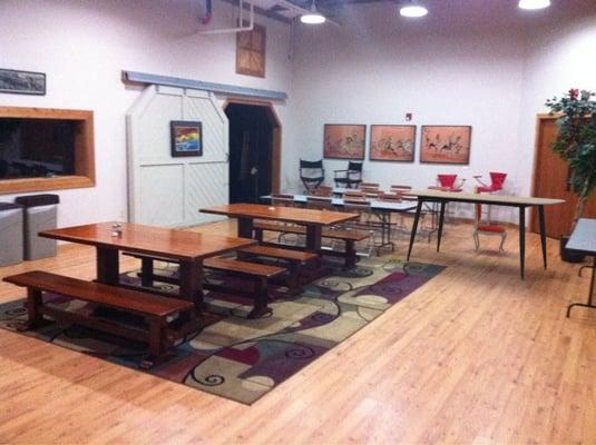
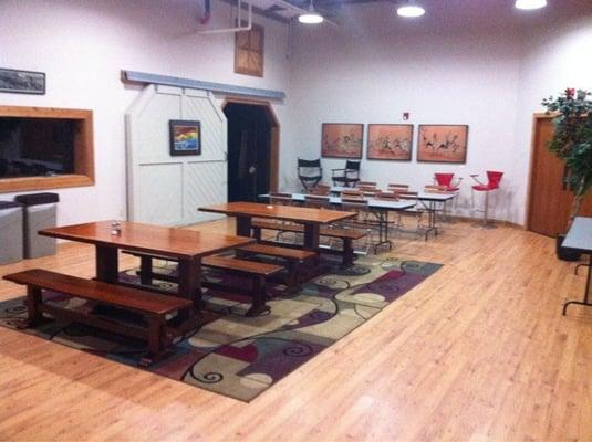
- dining table (481, 204)
- dining chair (489, 226)
